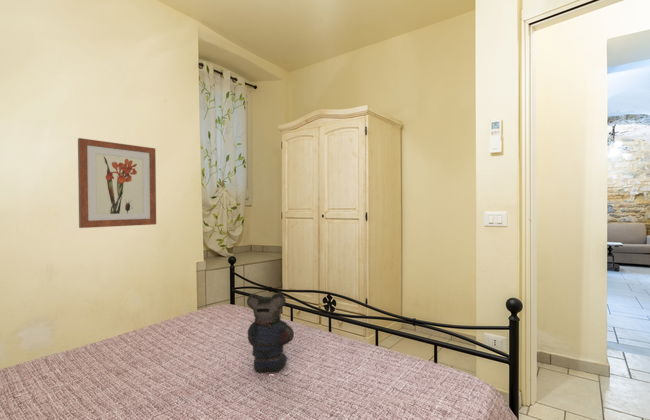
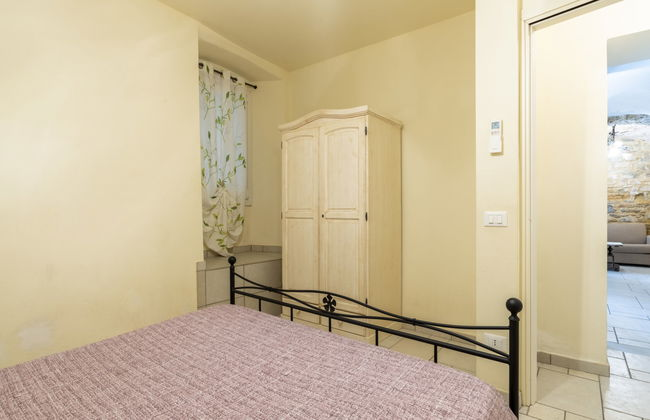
- bear (272, 327)
- wall art (120, 185)
